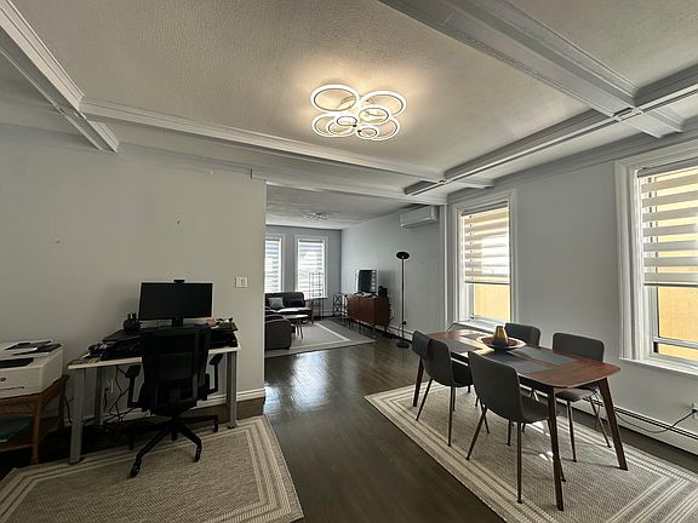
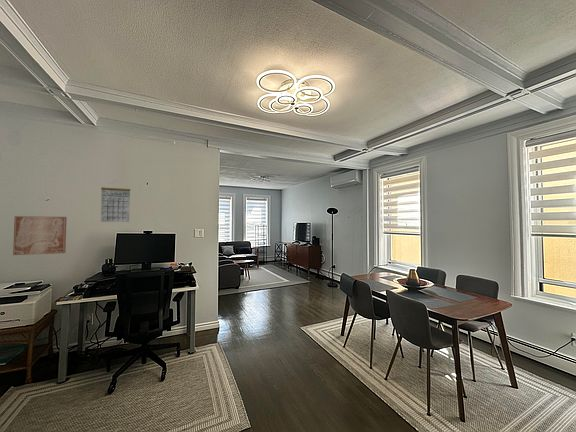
+ calendar (115, 201)
+ wall art (40, 235)
